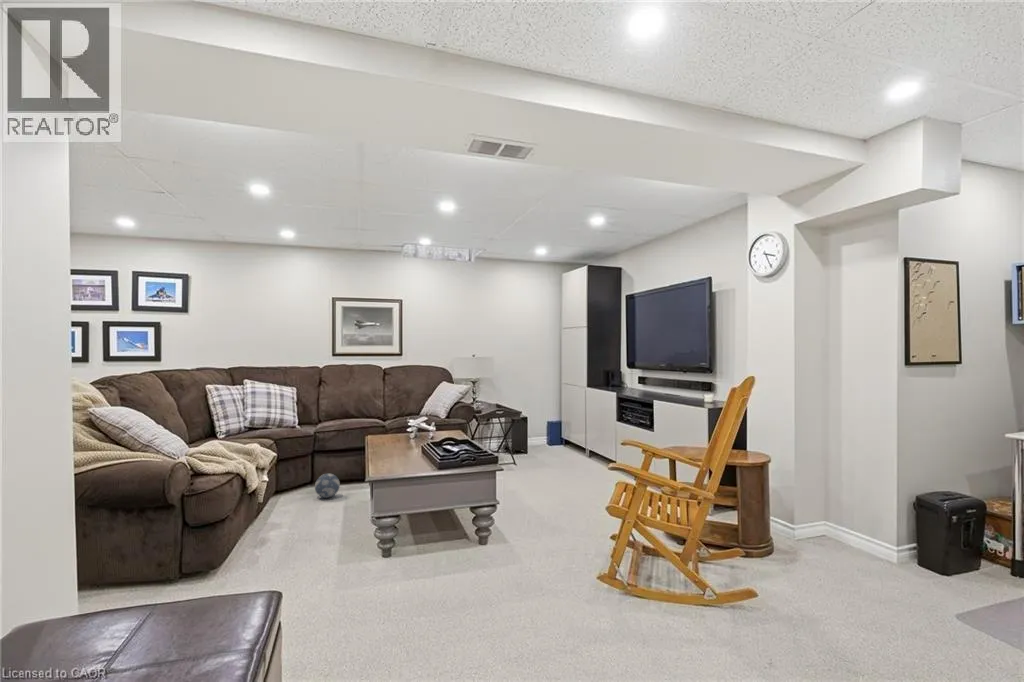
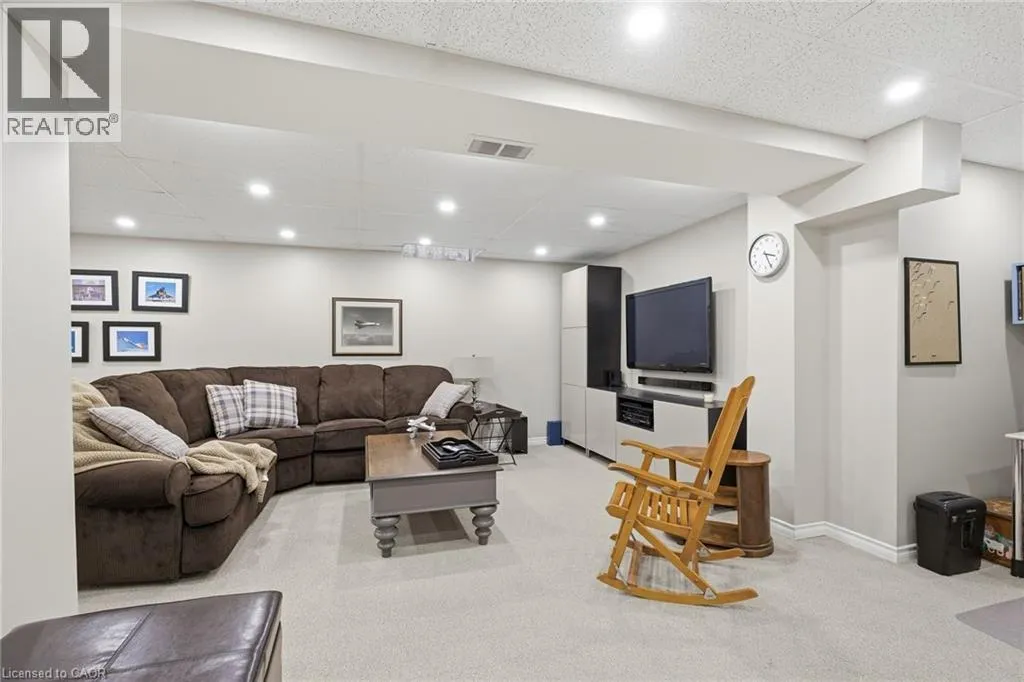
- decorative ball (327, 485)
